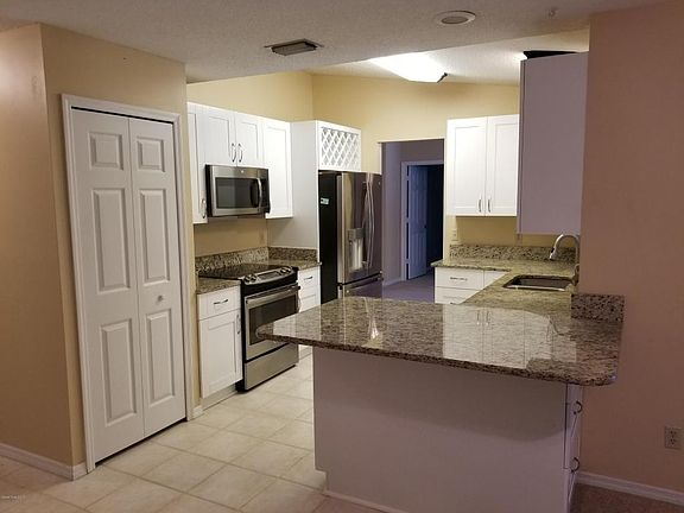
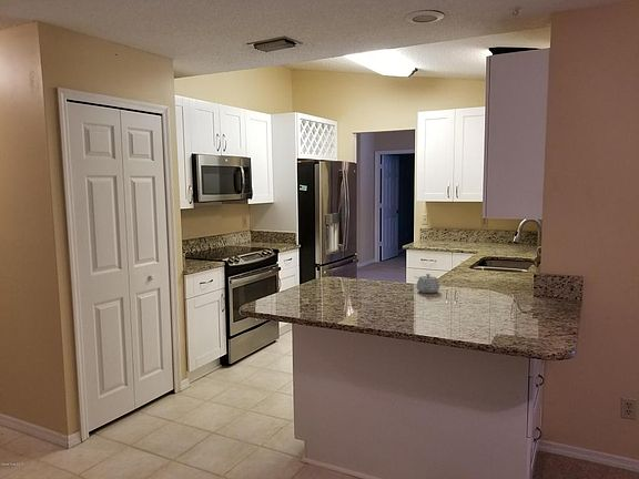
+ teapot (427, 283)
